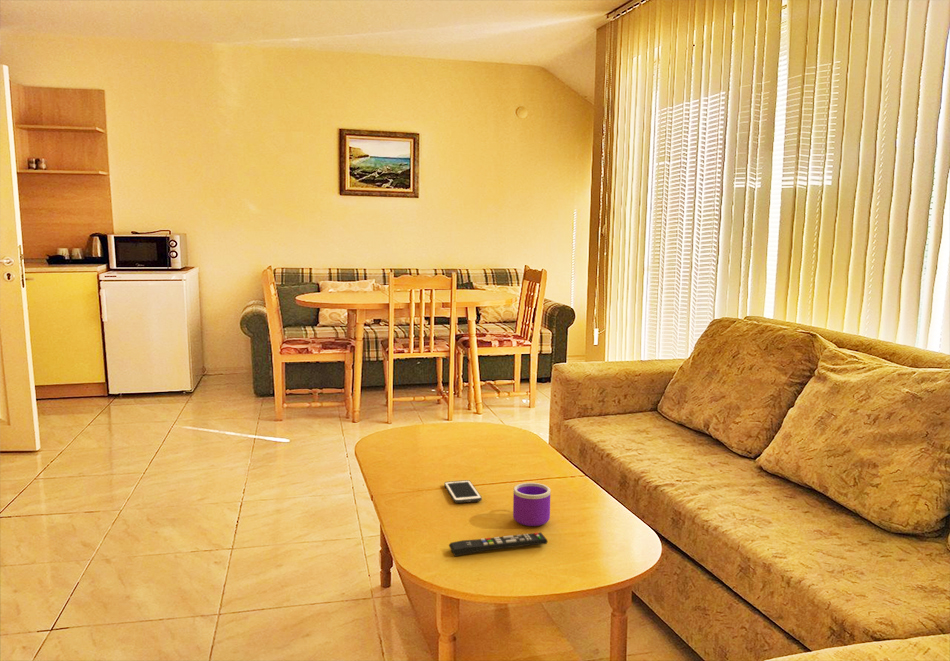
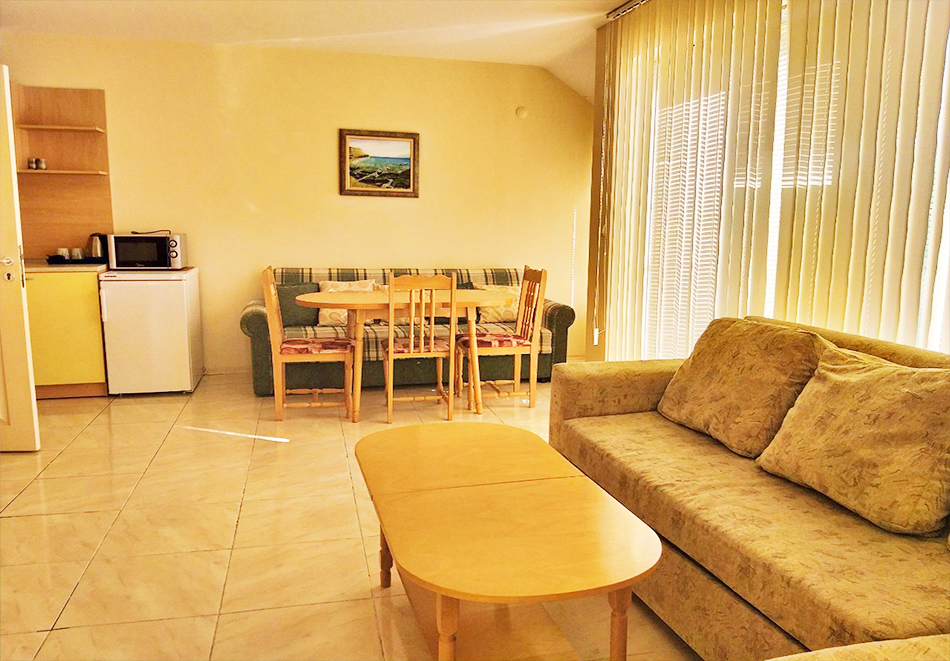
- cell phone (462, 491)
- remote control (498, 543)
- mug (530, 502)
